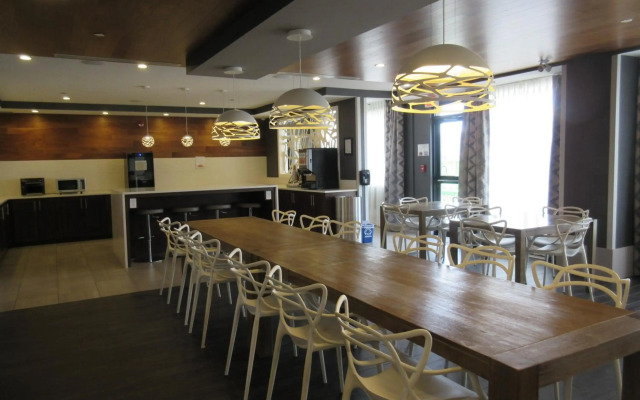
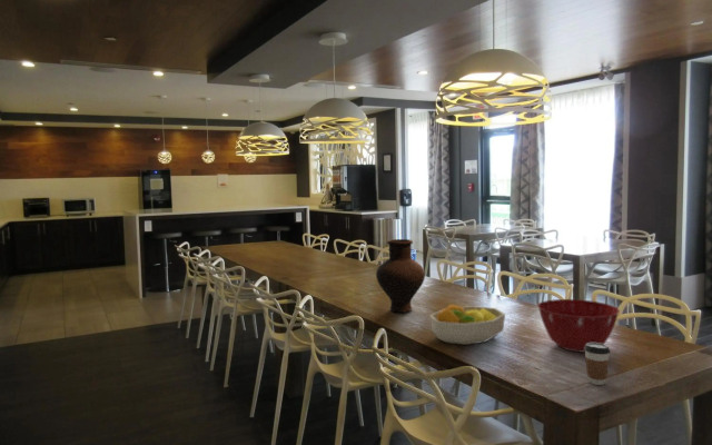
+ coffee cup (596, 364)
+ fruit bowl (467, 320)
+ vase (400, 275)
+ mixing bowl (576, 326)
